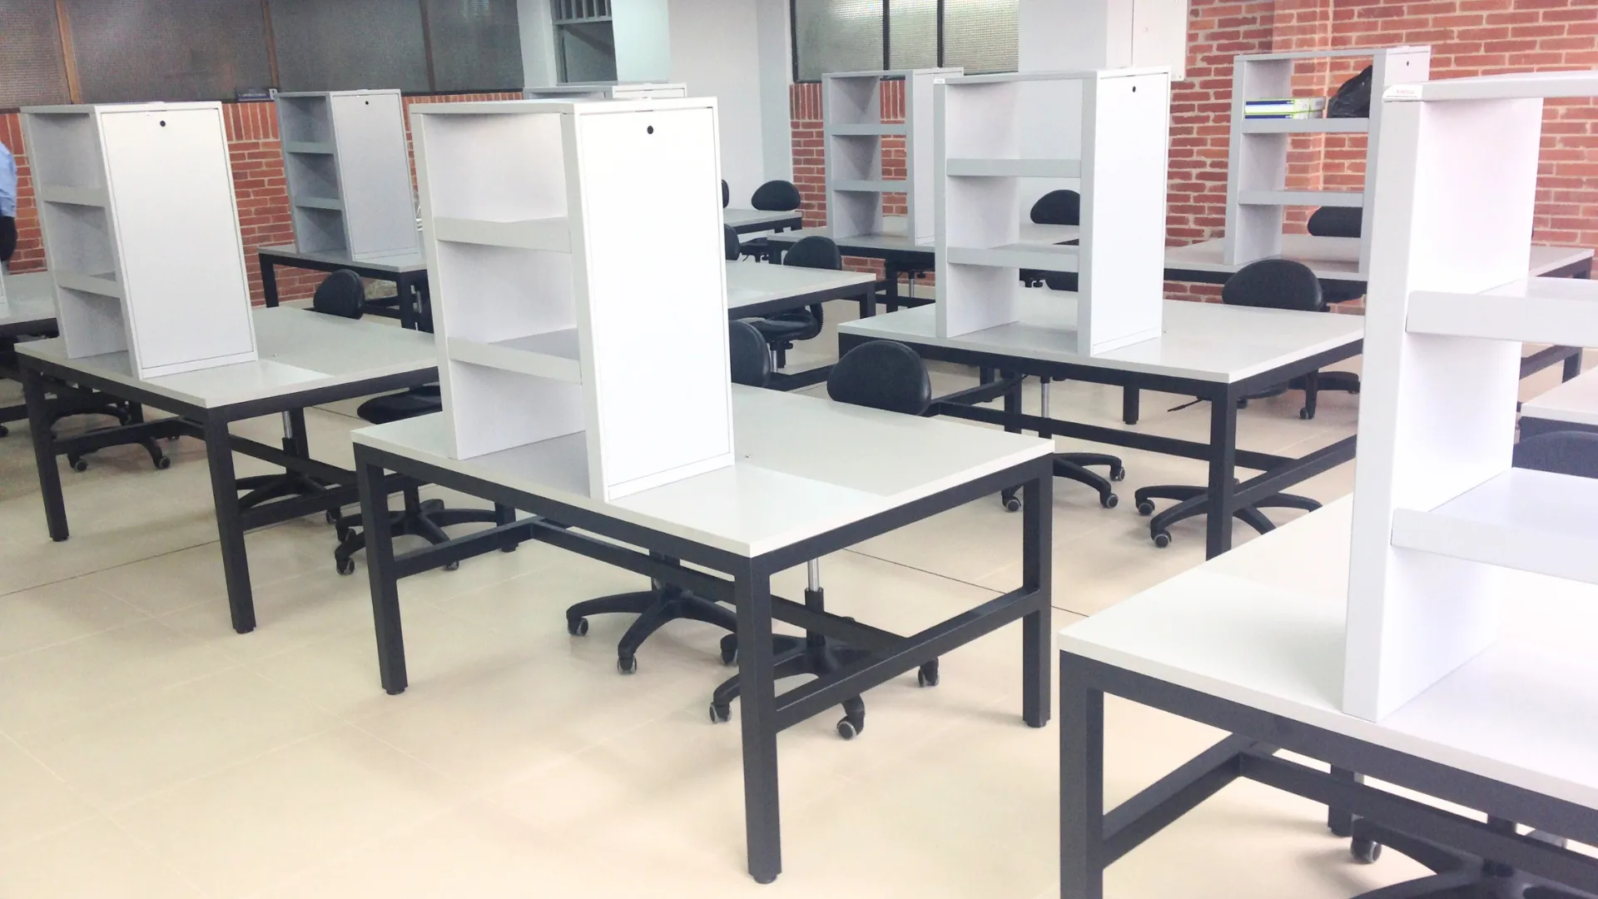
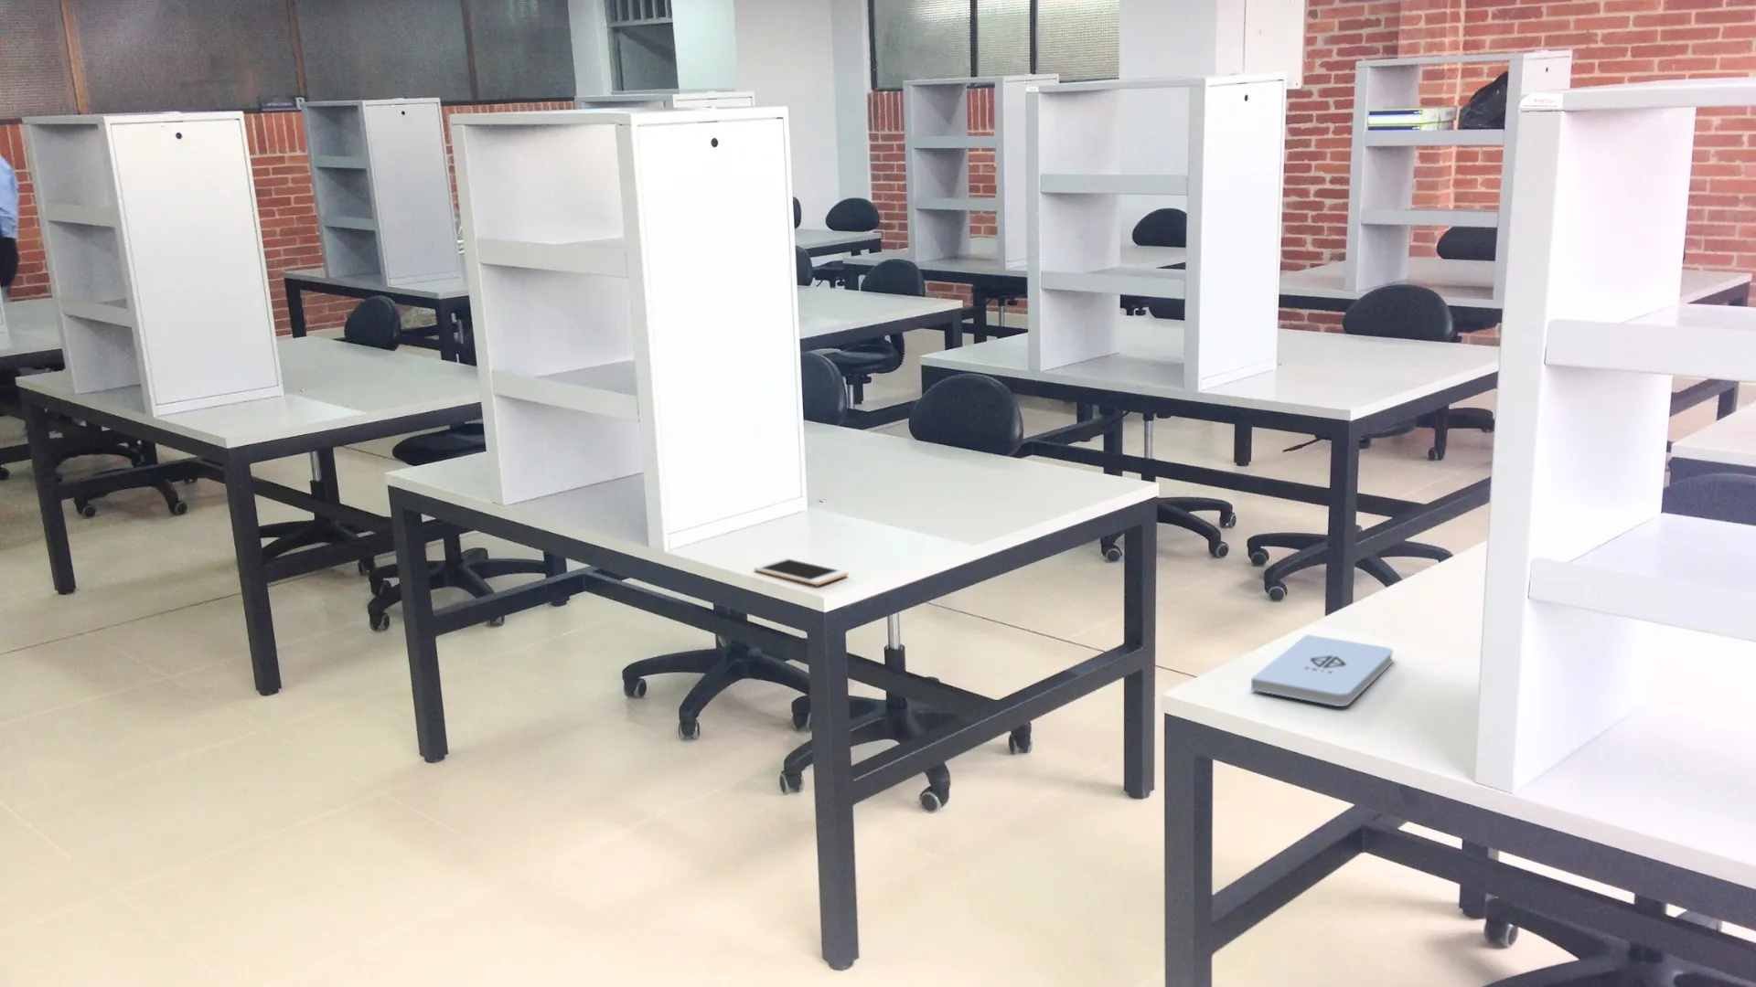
+ notepad (1324, 668)
+ cell phone (801, 571)
